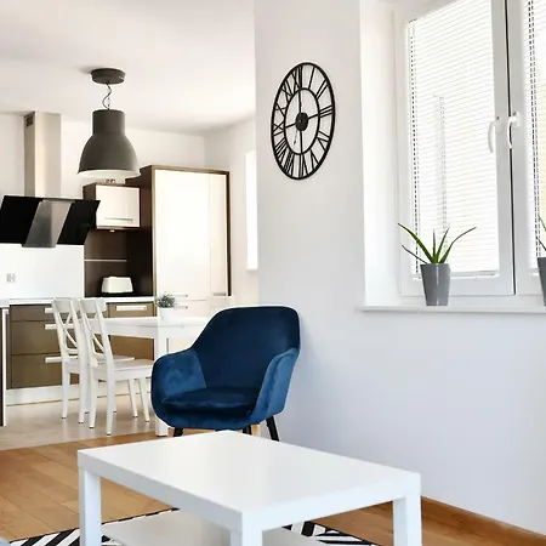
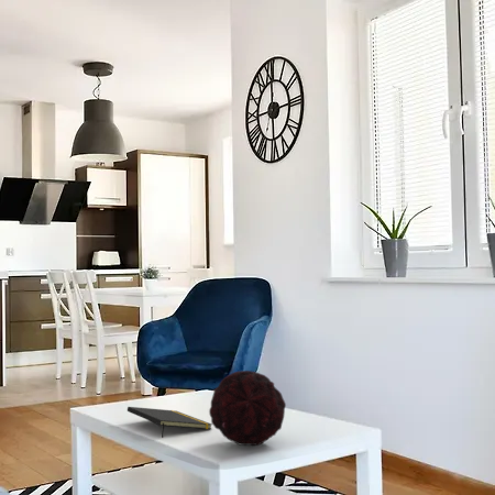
+ decorative orb (246, 407)
+ notepad (168, 417)
